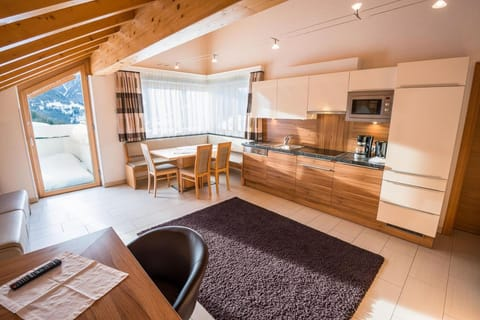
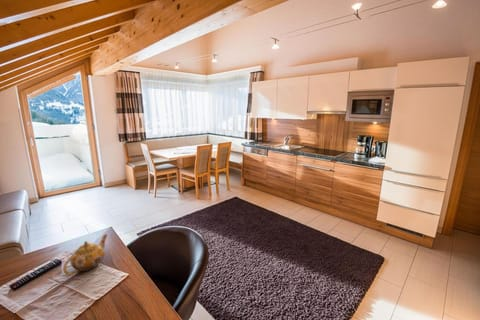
+ teapot (87, 253)
